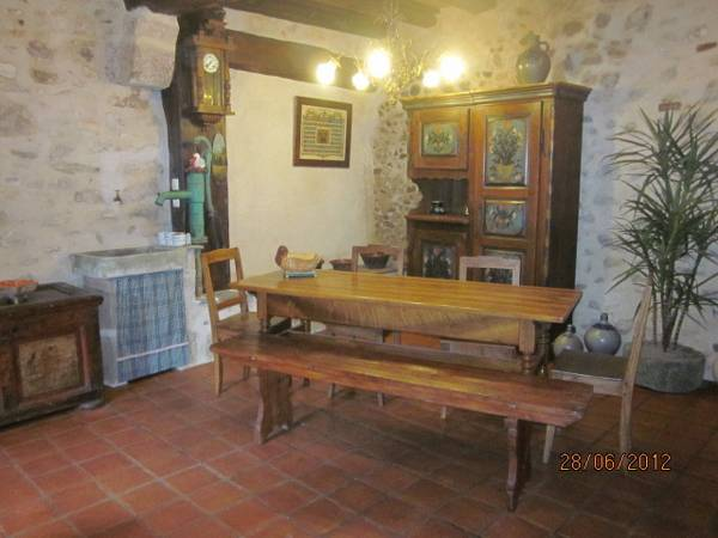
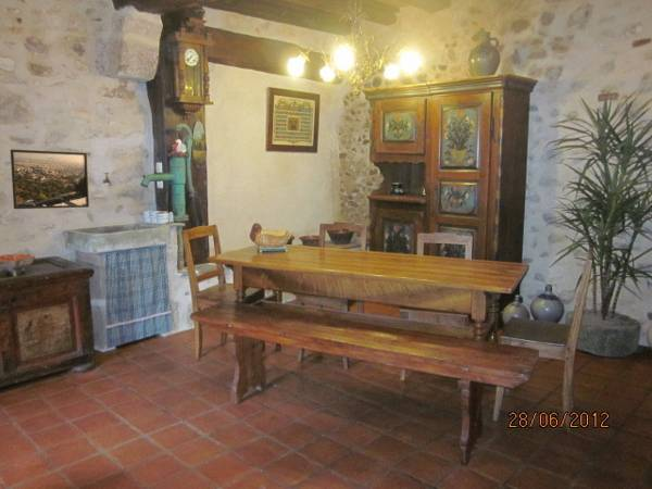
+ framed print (51, 179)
